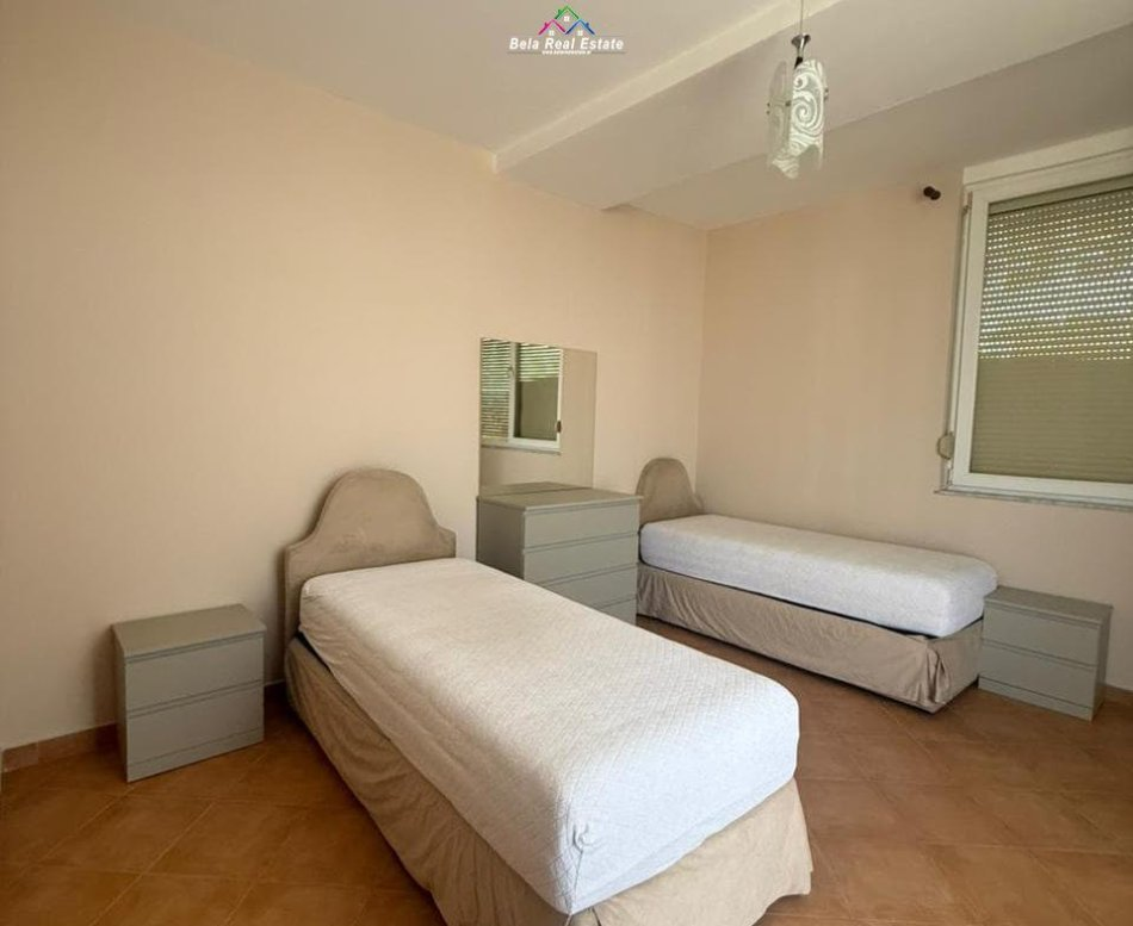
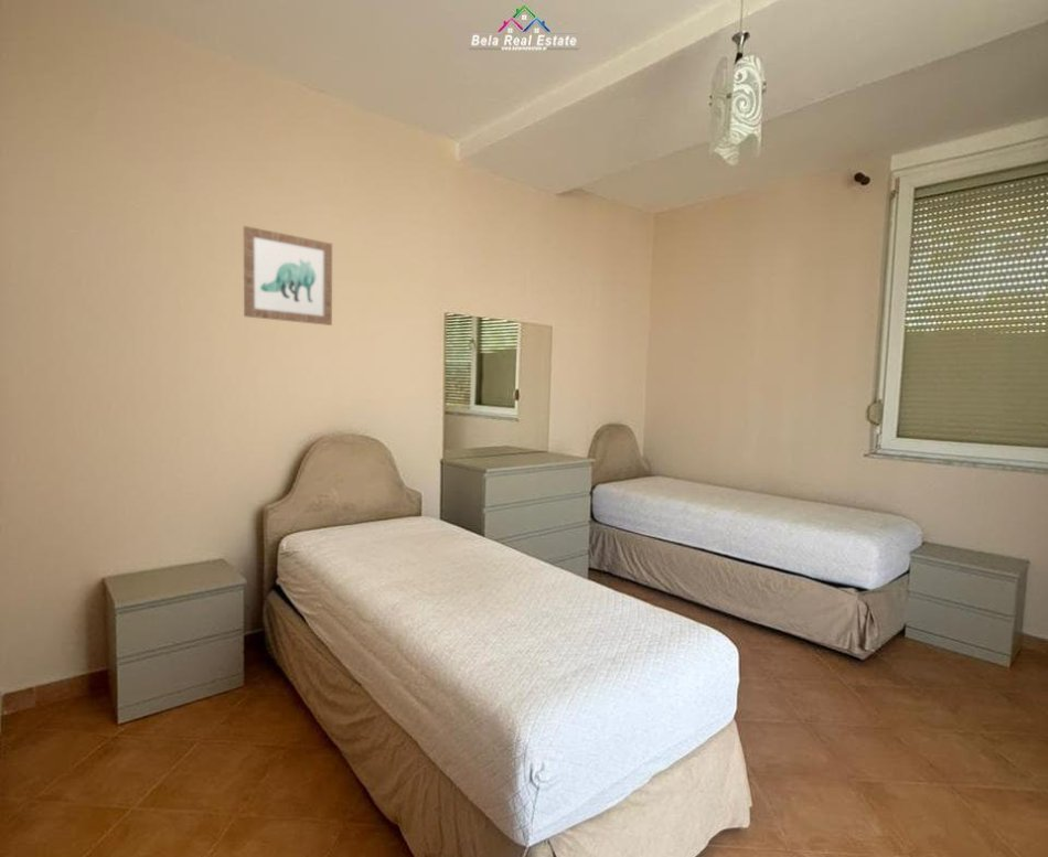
+ wall art (289, 278)
